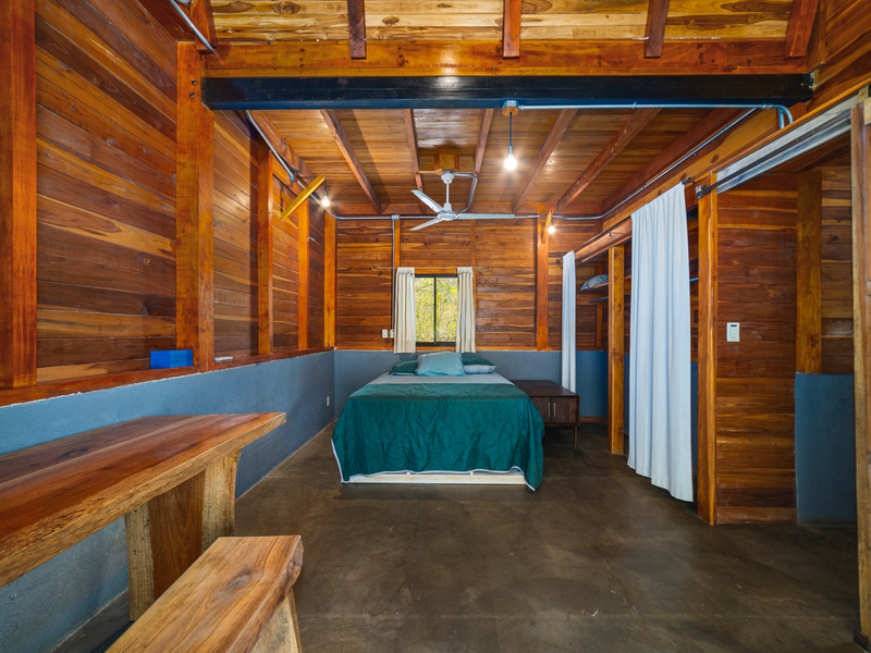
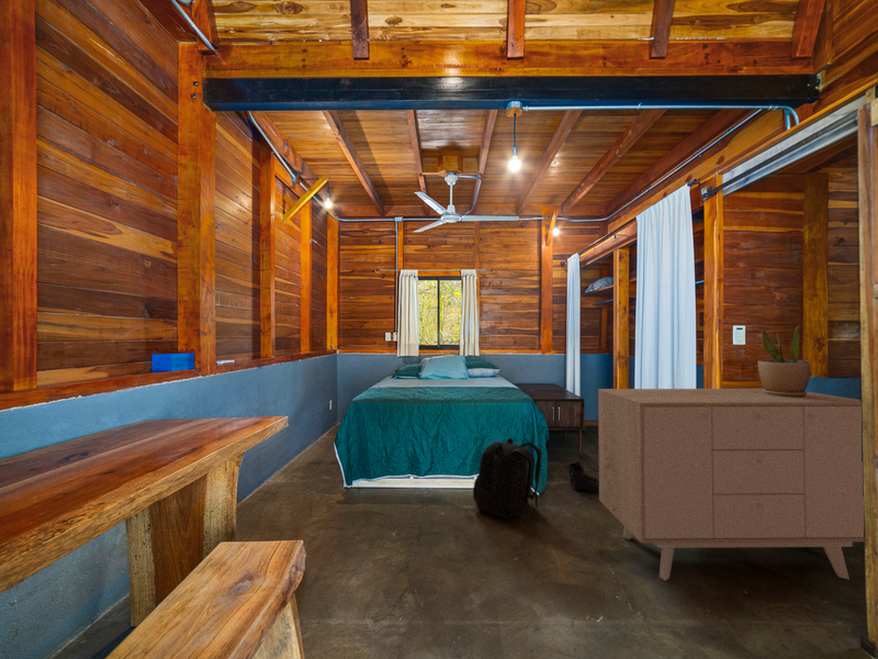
+ boots (585, 476)
+ backpack (508, 474)
+ sideboard (724, 474)
+ potted plant (783, 359)
